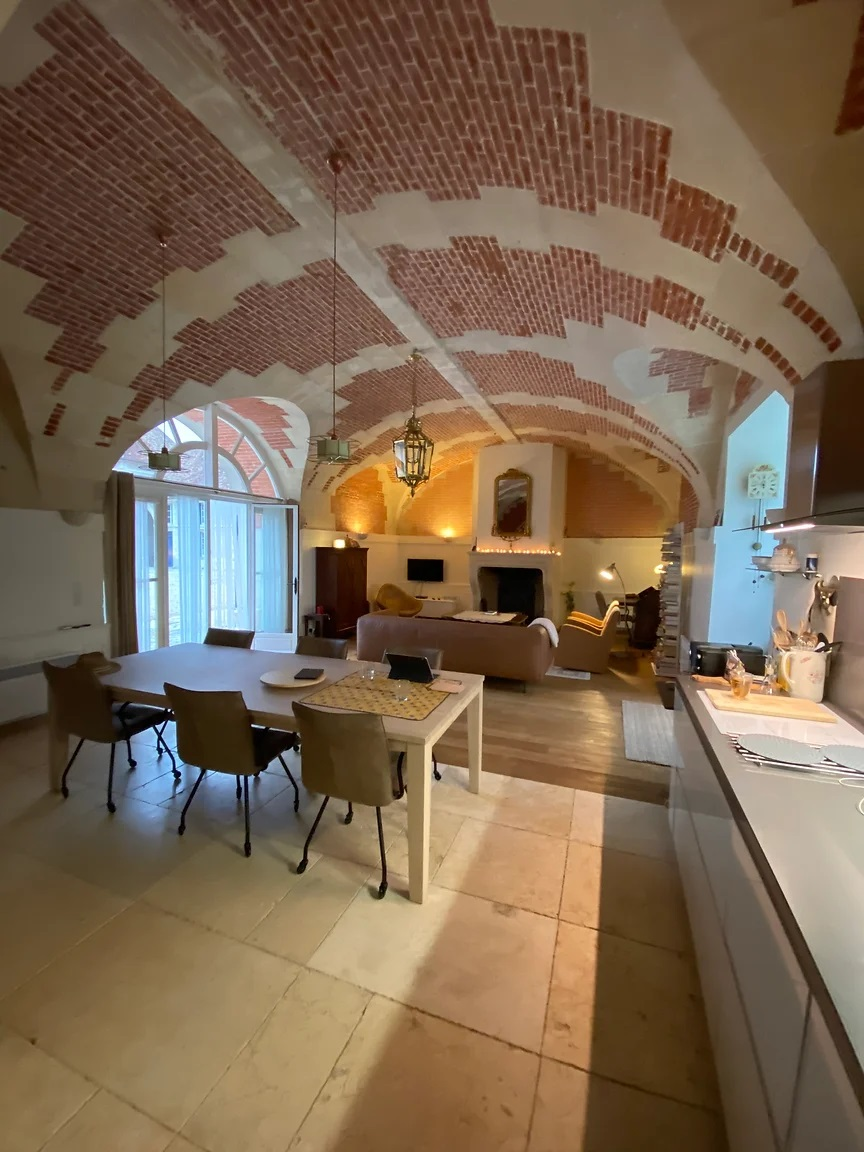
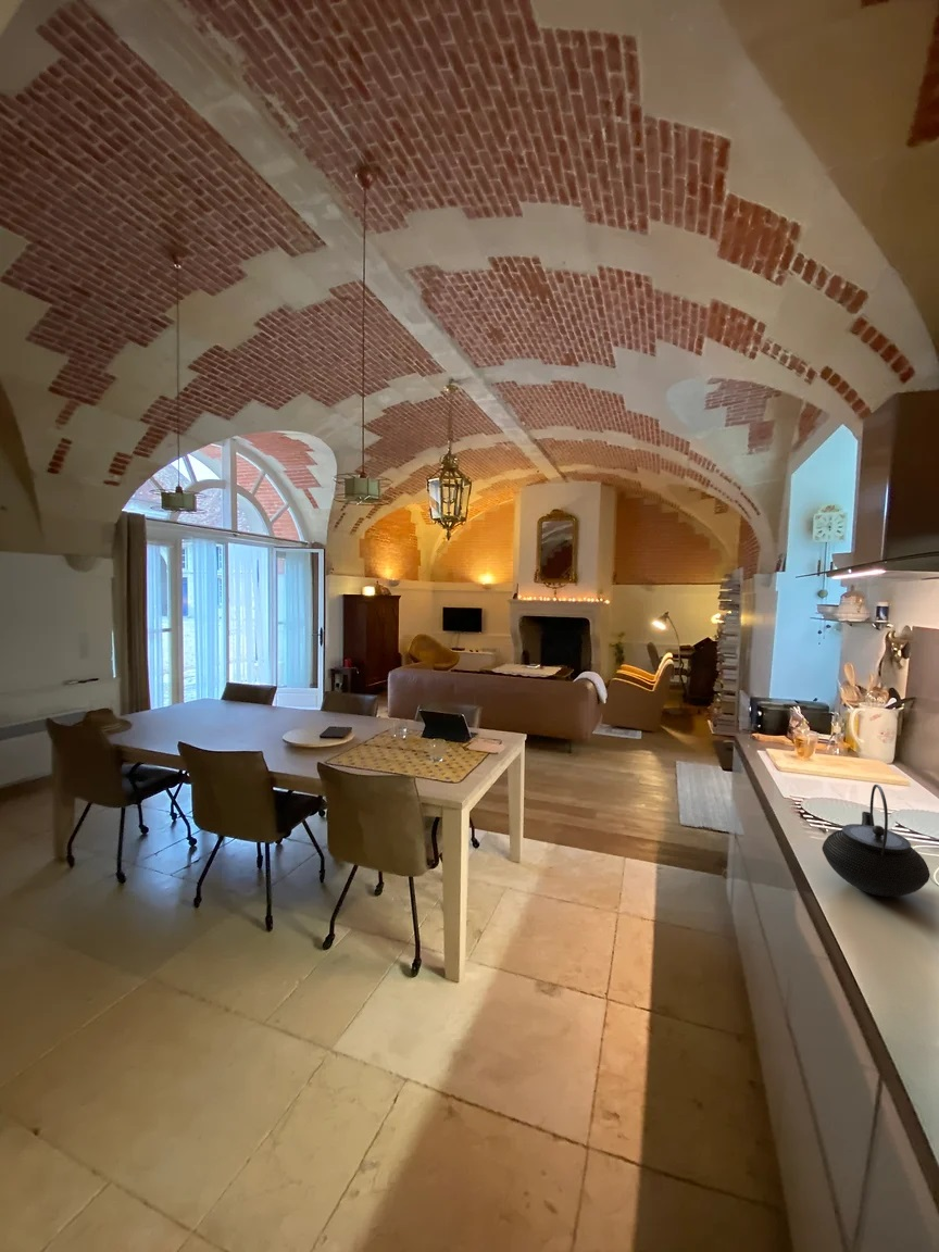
+ teapot (872, 834)
